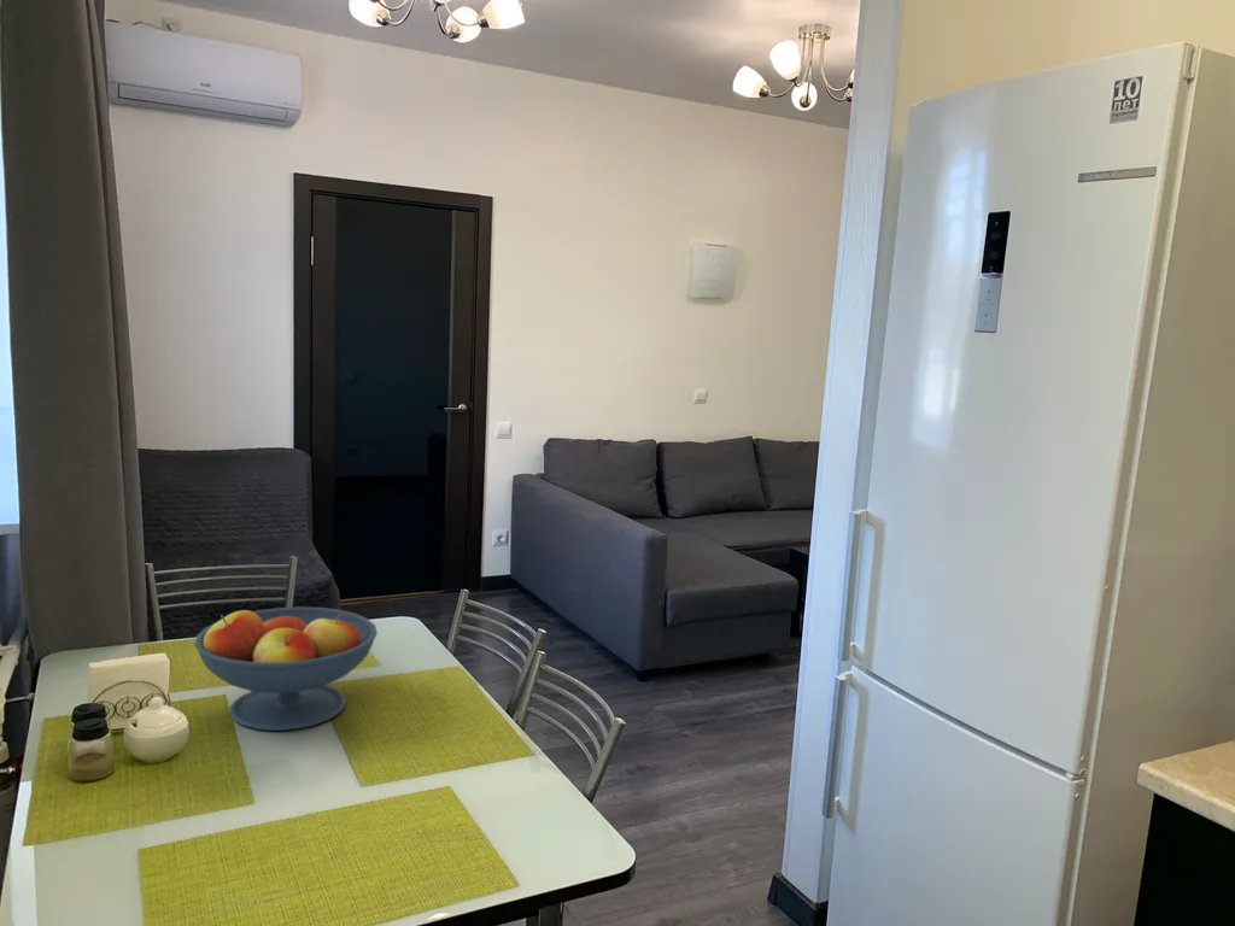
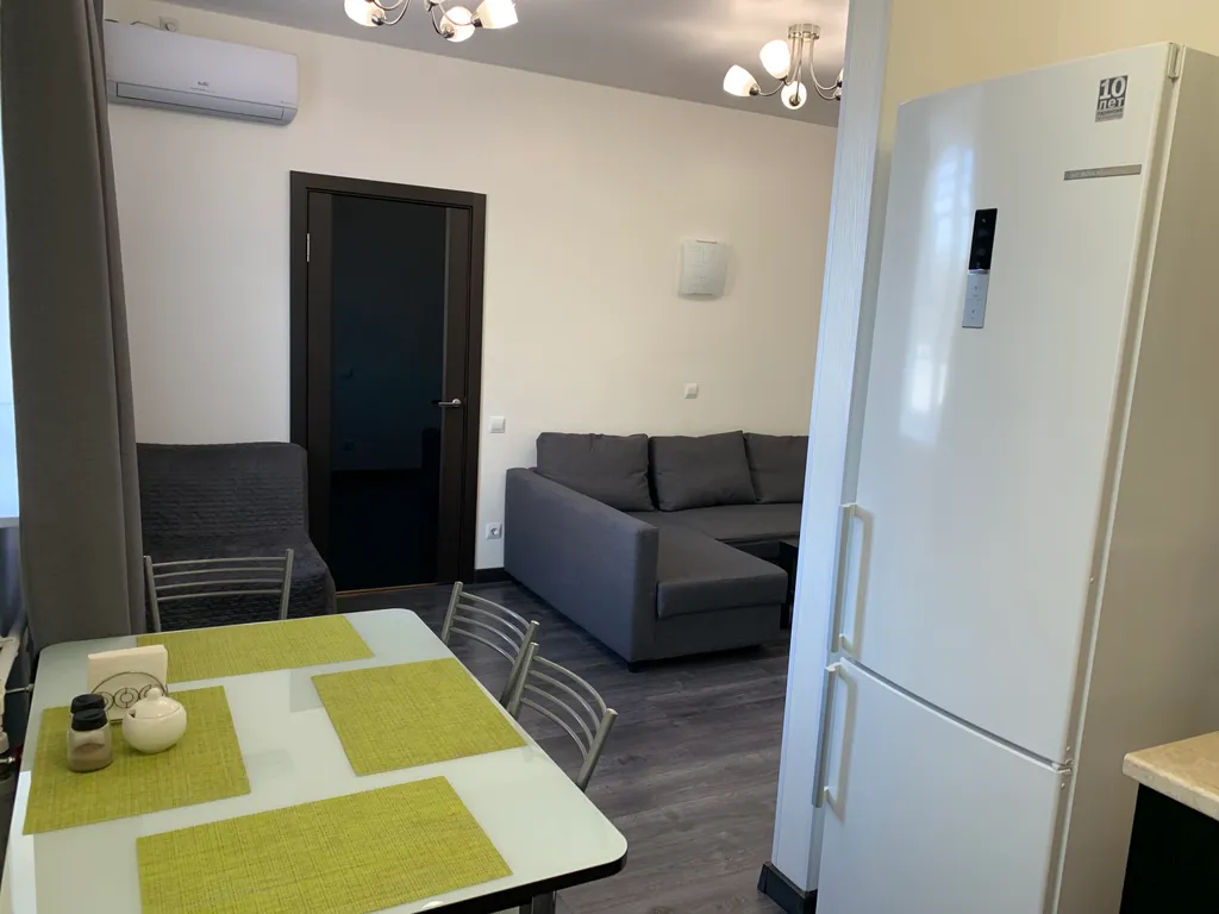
- fruit bowl (288, 657)
